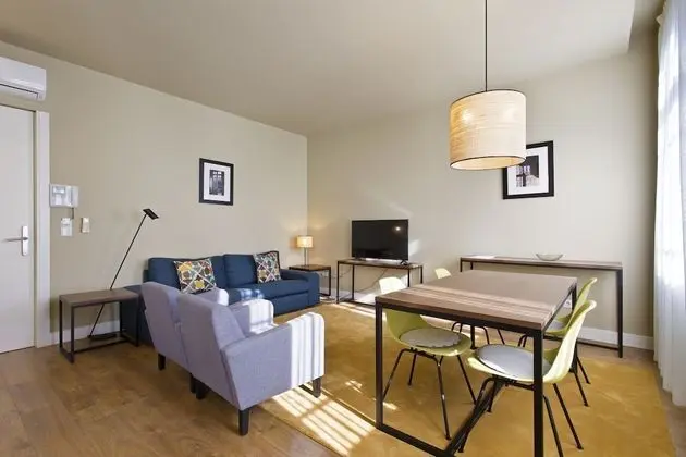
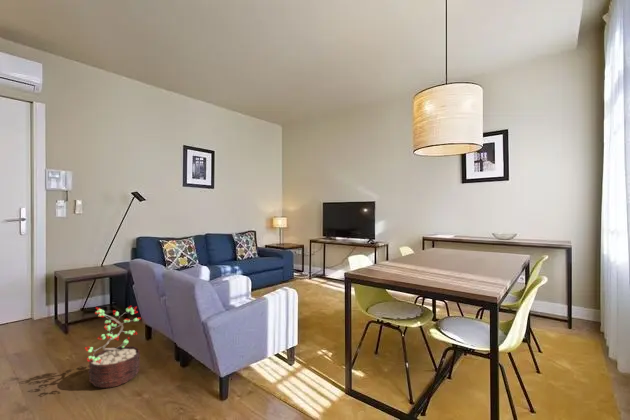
+ decorative plant (113, 339)
